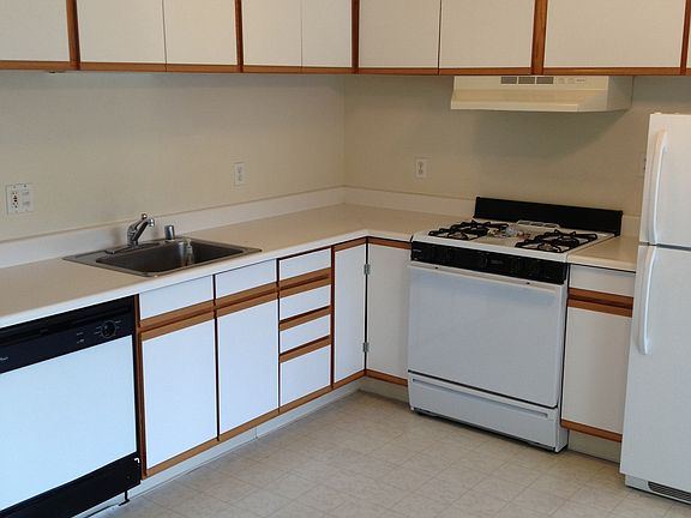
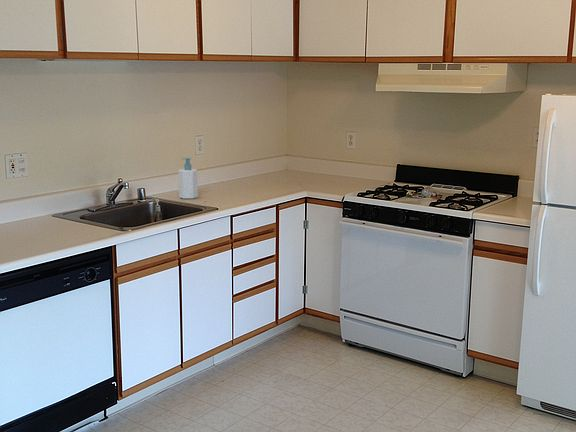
+ soap bottle (188, 177)
